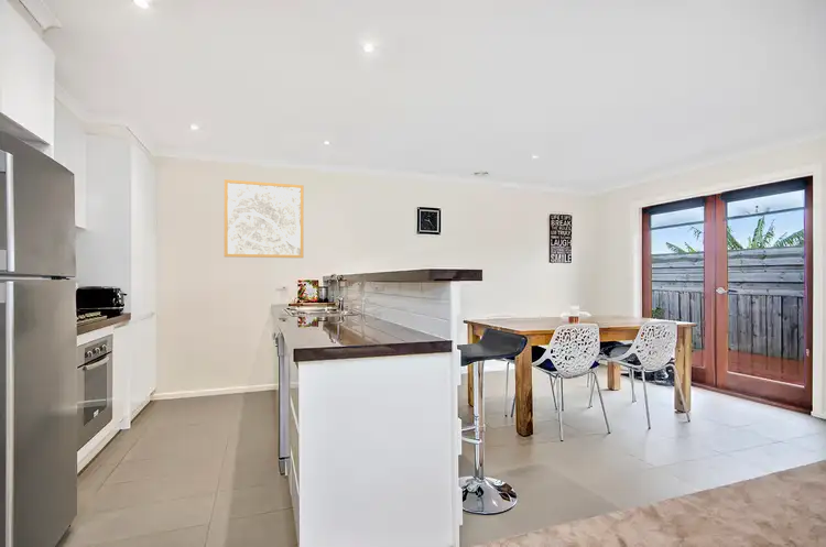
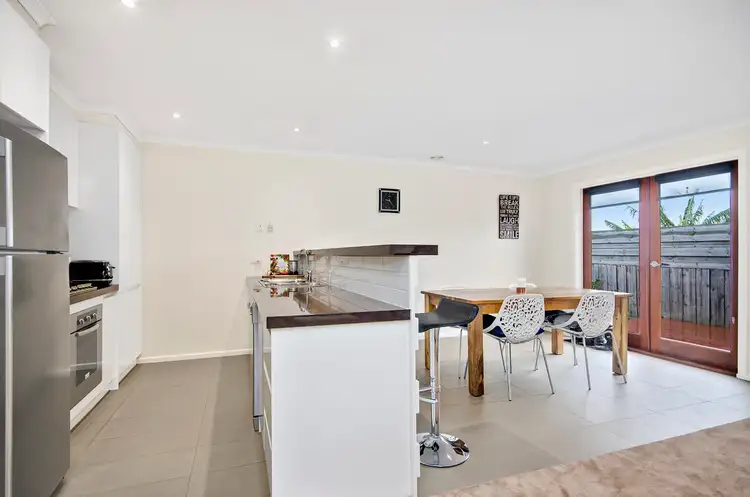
- wall art (264, 219)
